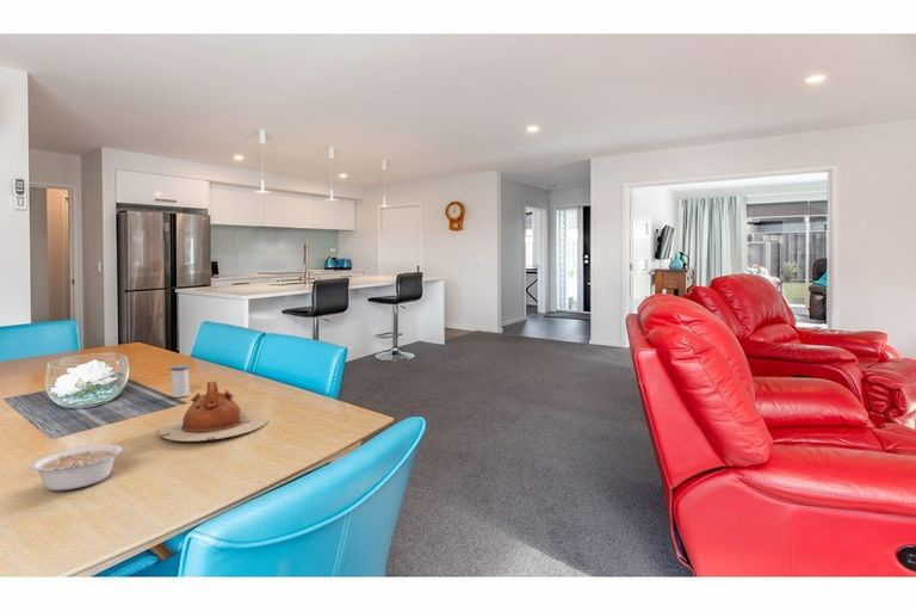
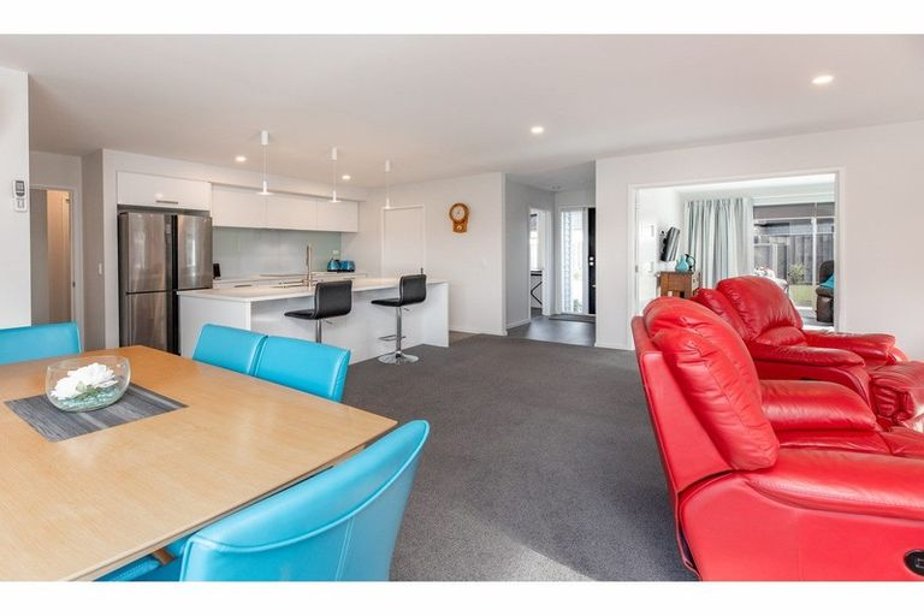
- legume (81, 465)
- teapot (215, 403)
- salt shaker (180, 381)
